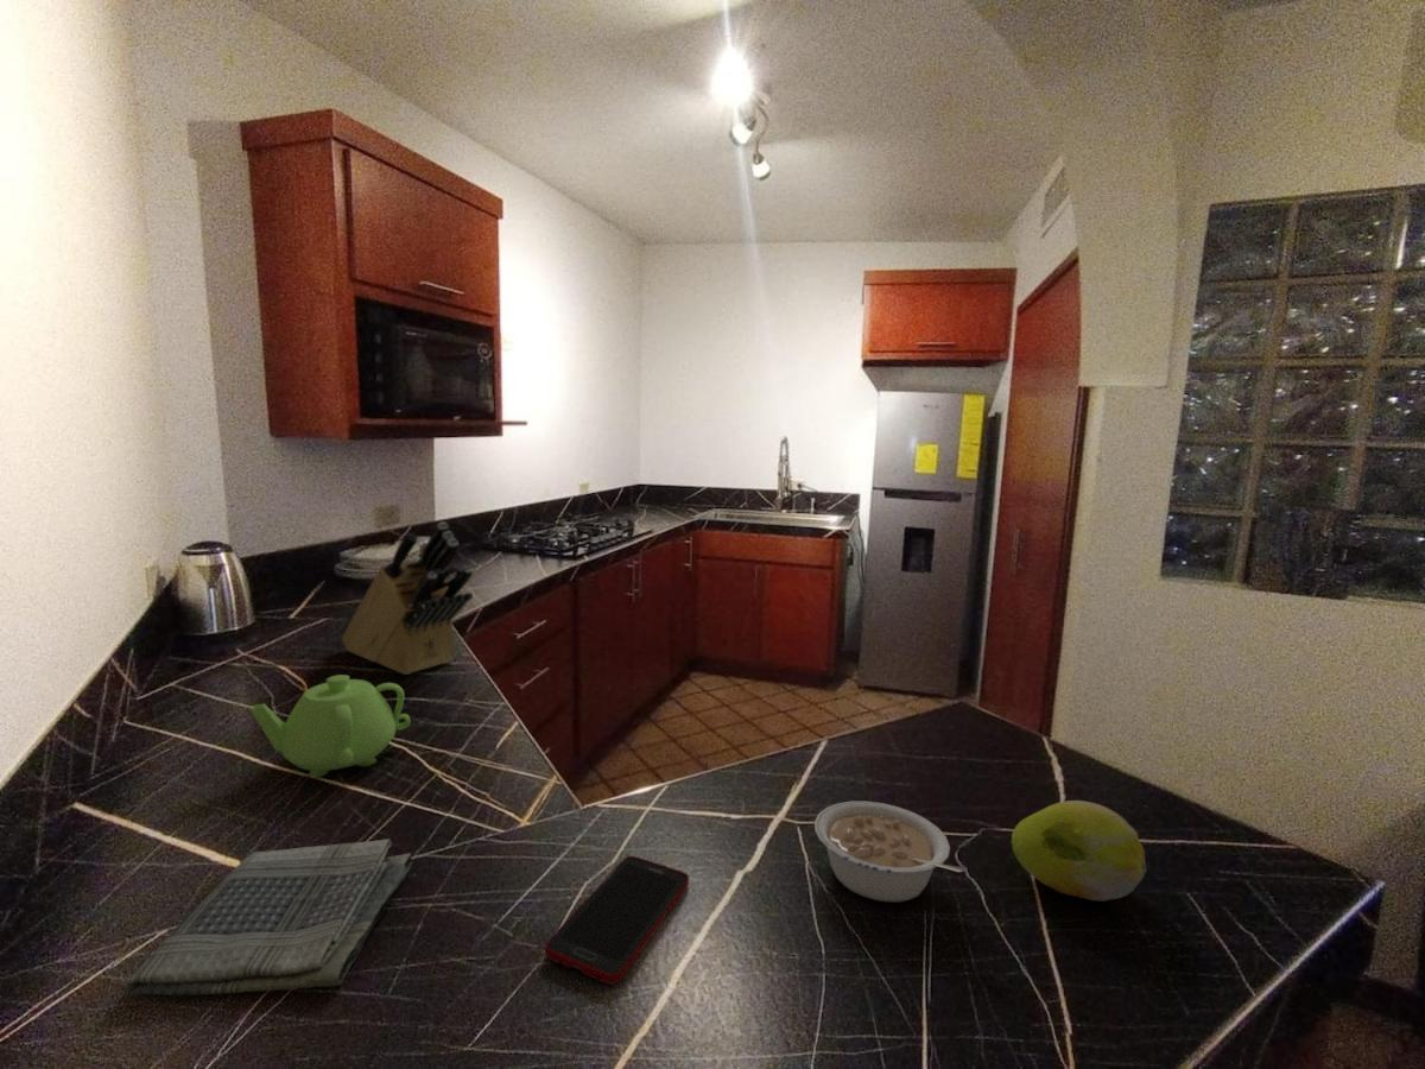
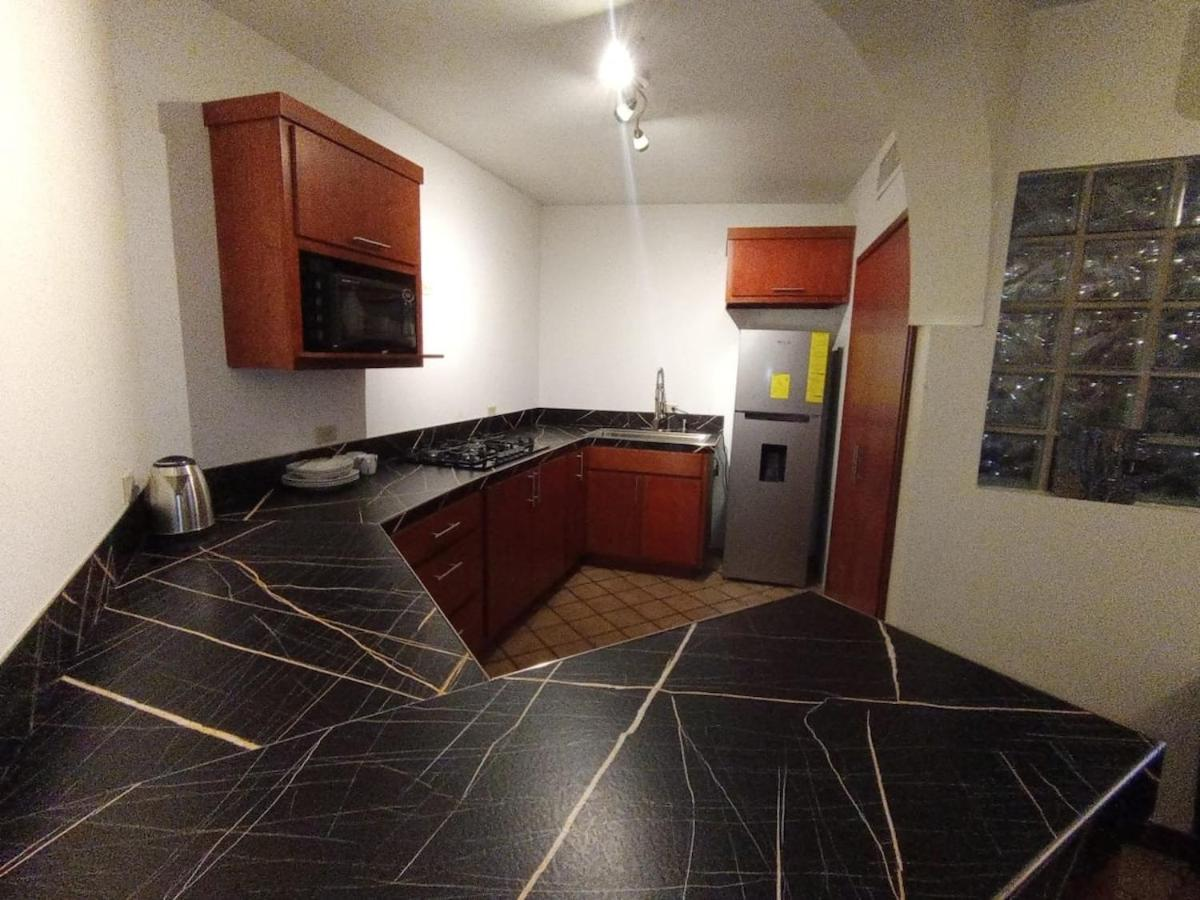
- knife block (405, 590)
- cell phone (622, 912)
- legume (885, 850)
- fruit (1077, 848)
- dish towel (291, 906)
- teapot (335, 719)
